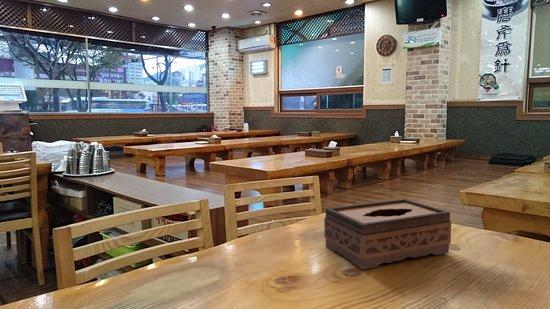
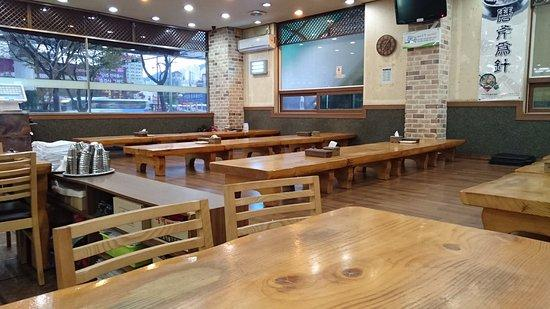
- tissue box (385, 230)
